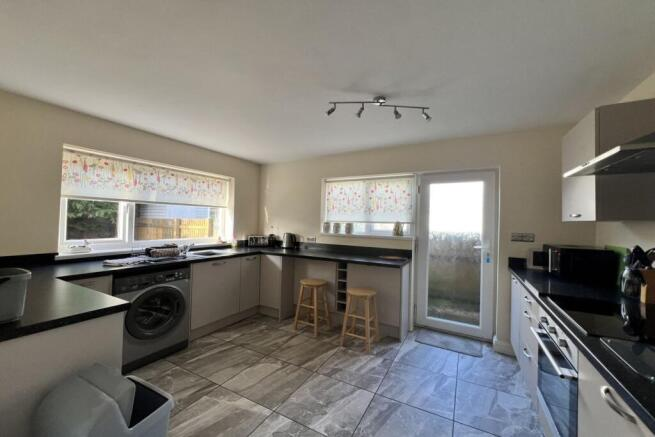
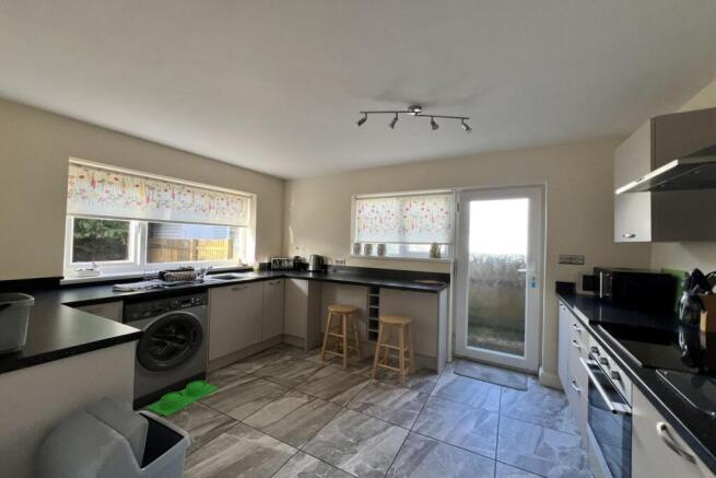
+ pet bowl (185, 393)
